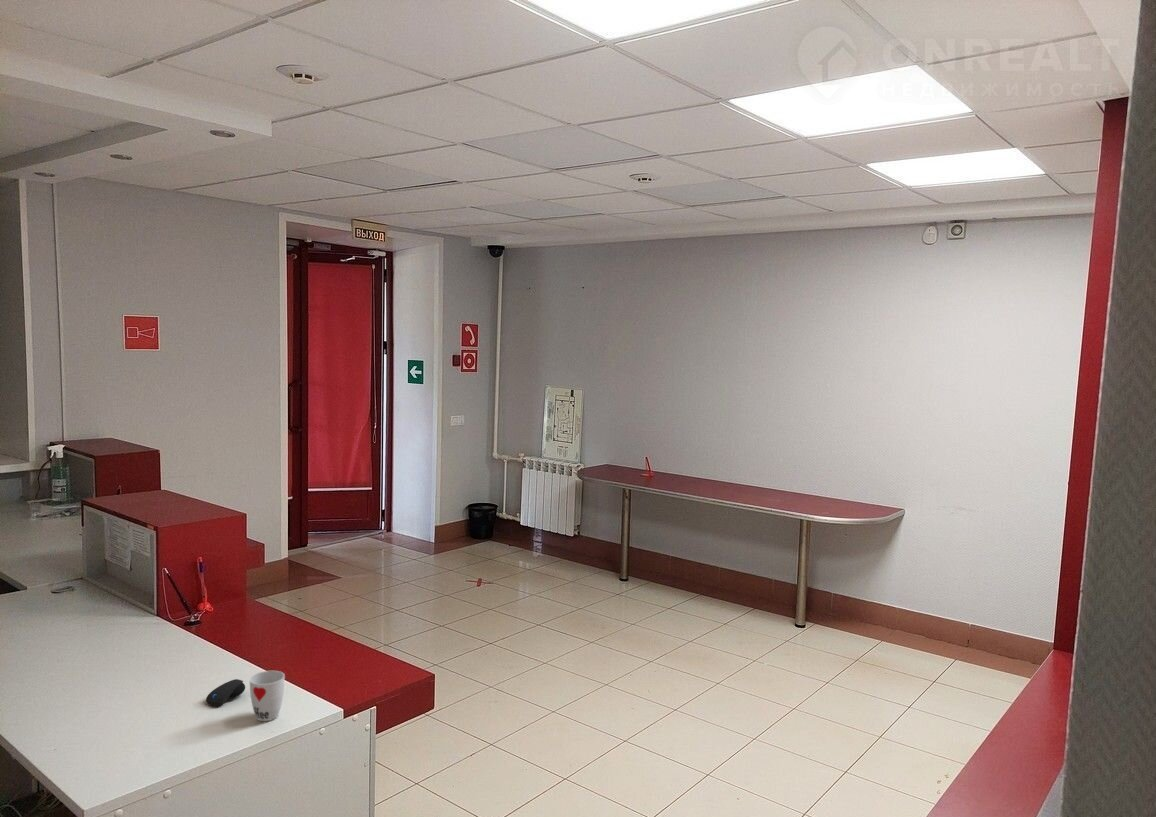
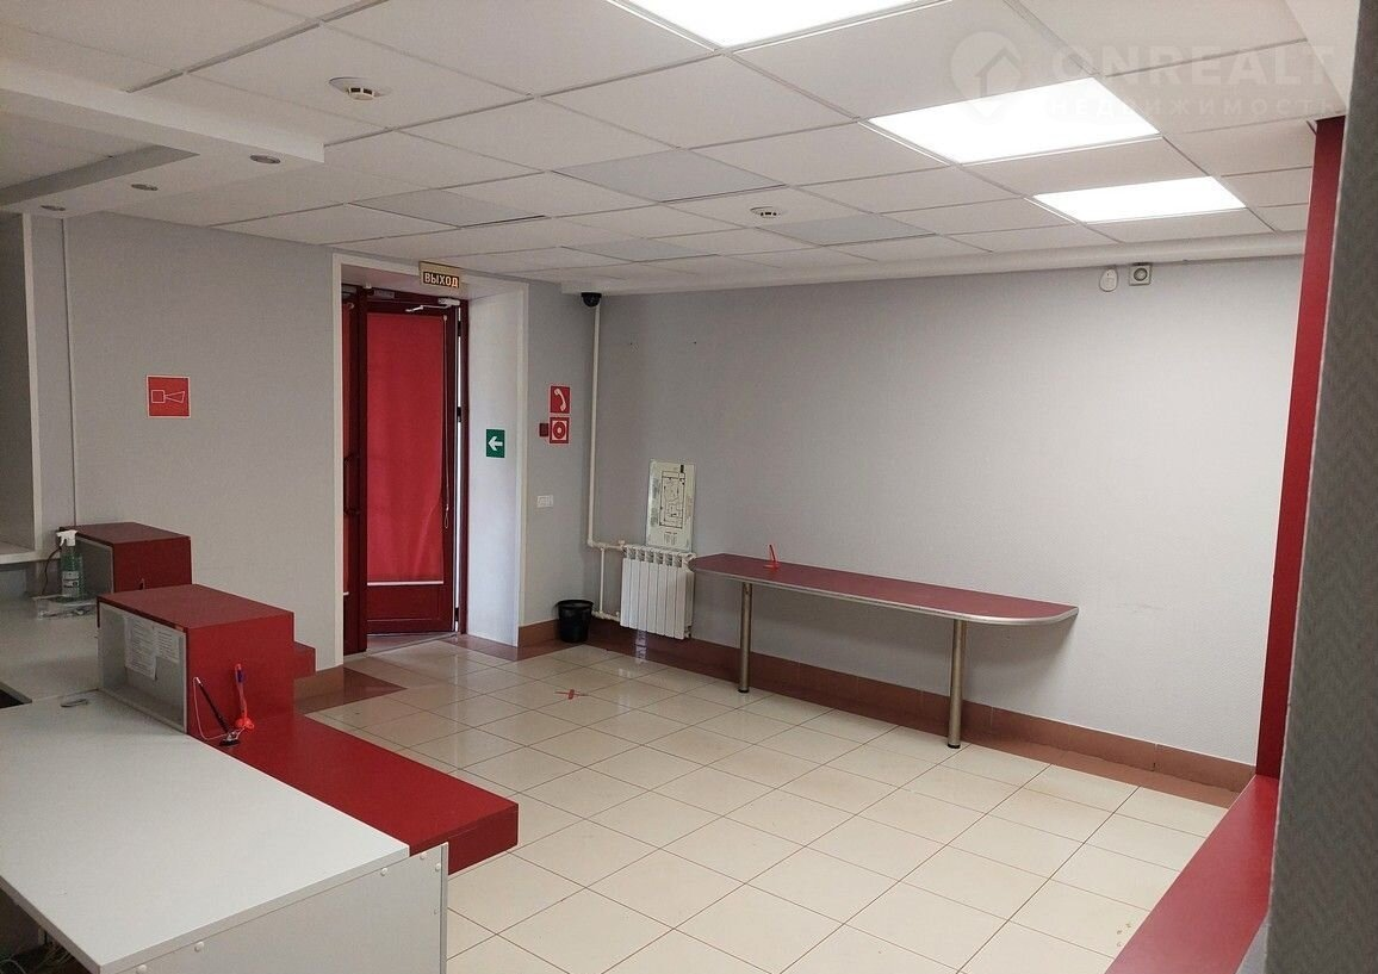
- computer mouse (226, 691)
- cup (267, 696)
